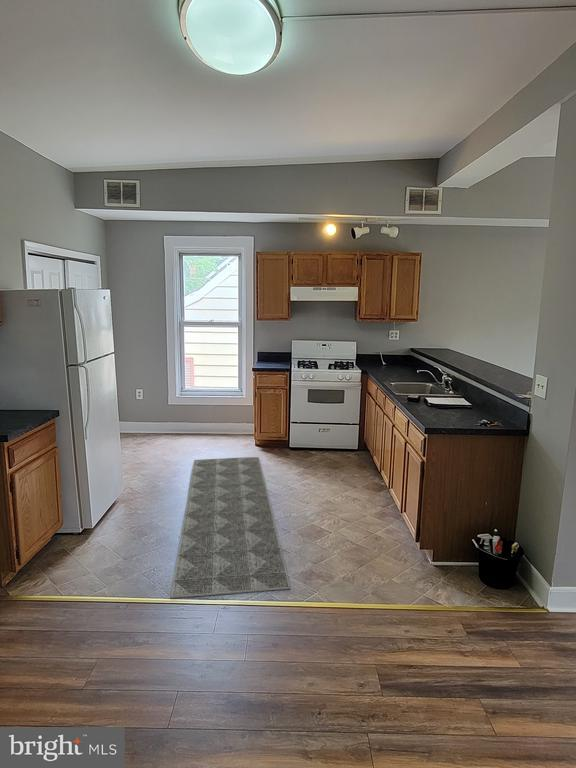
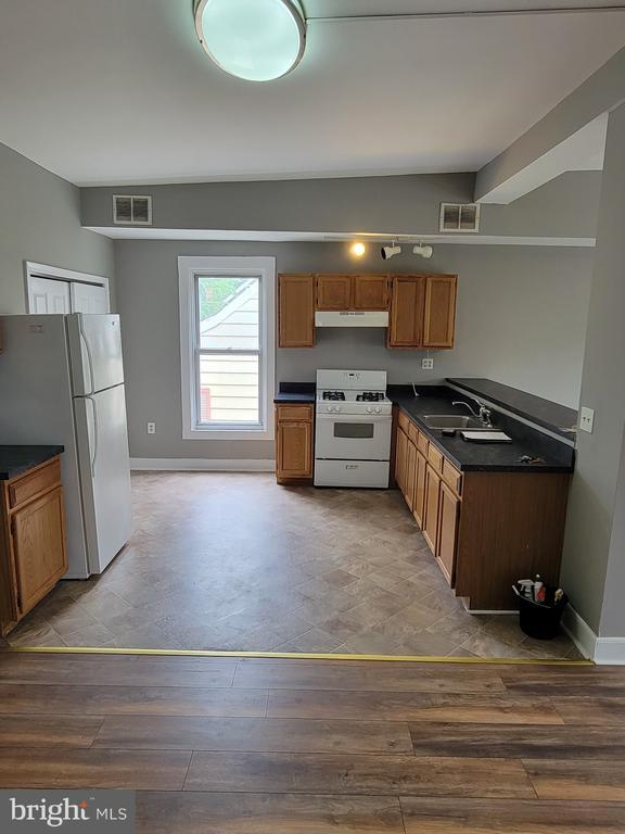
- rug (228, 505)
